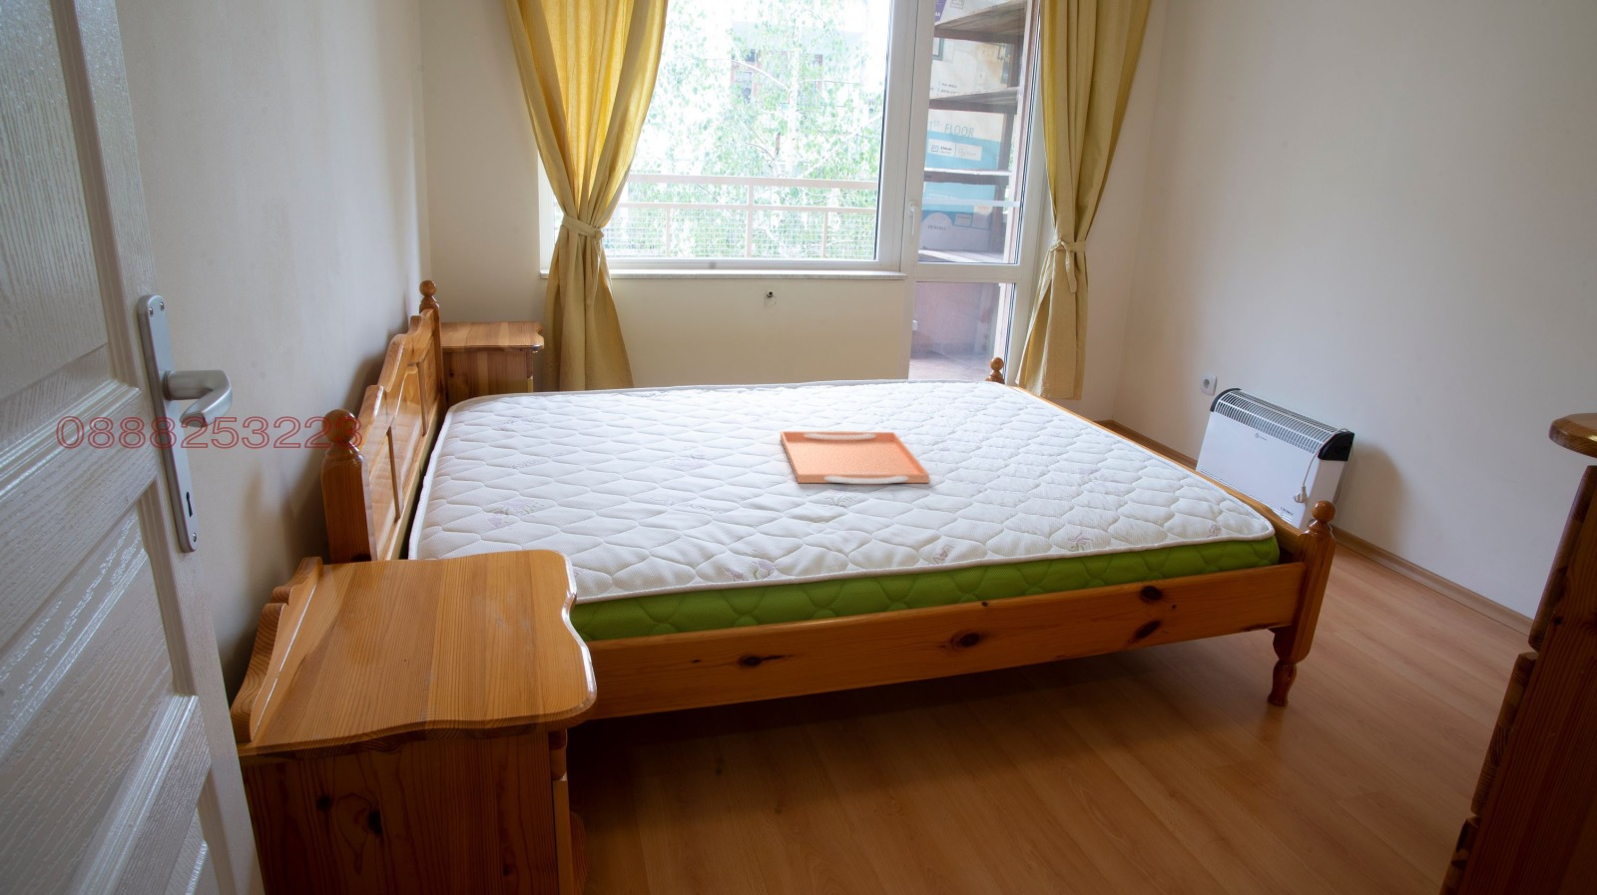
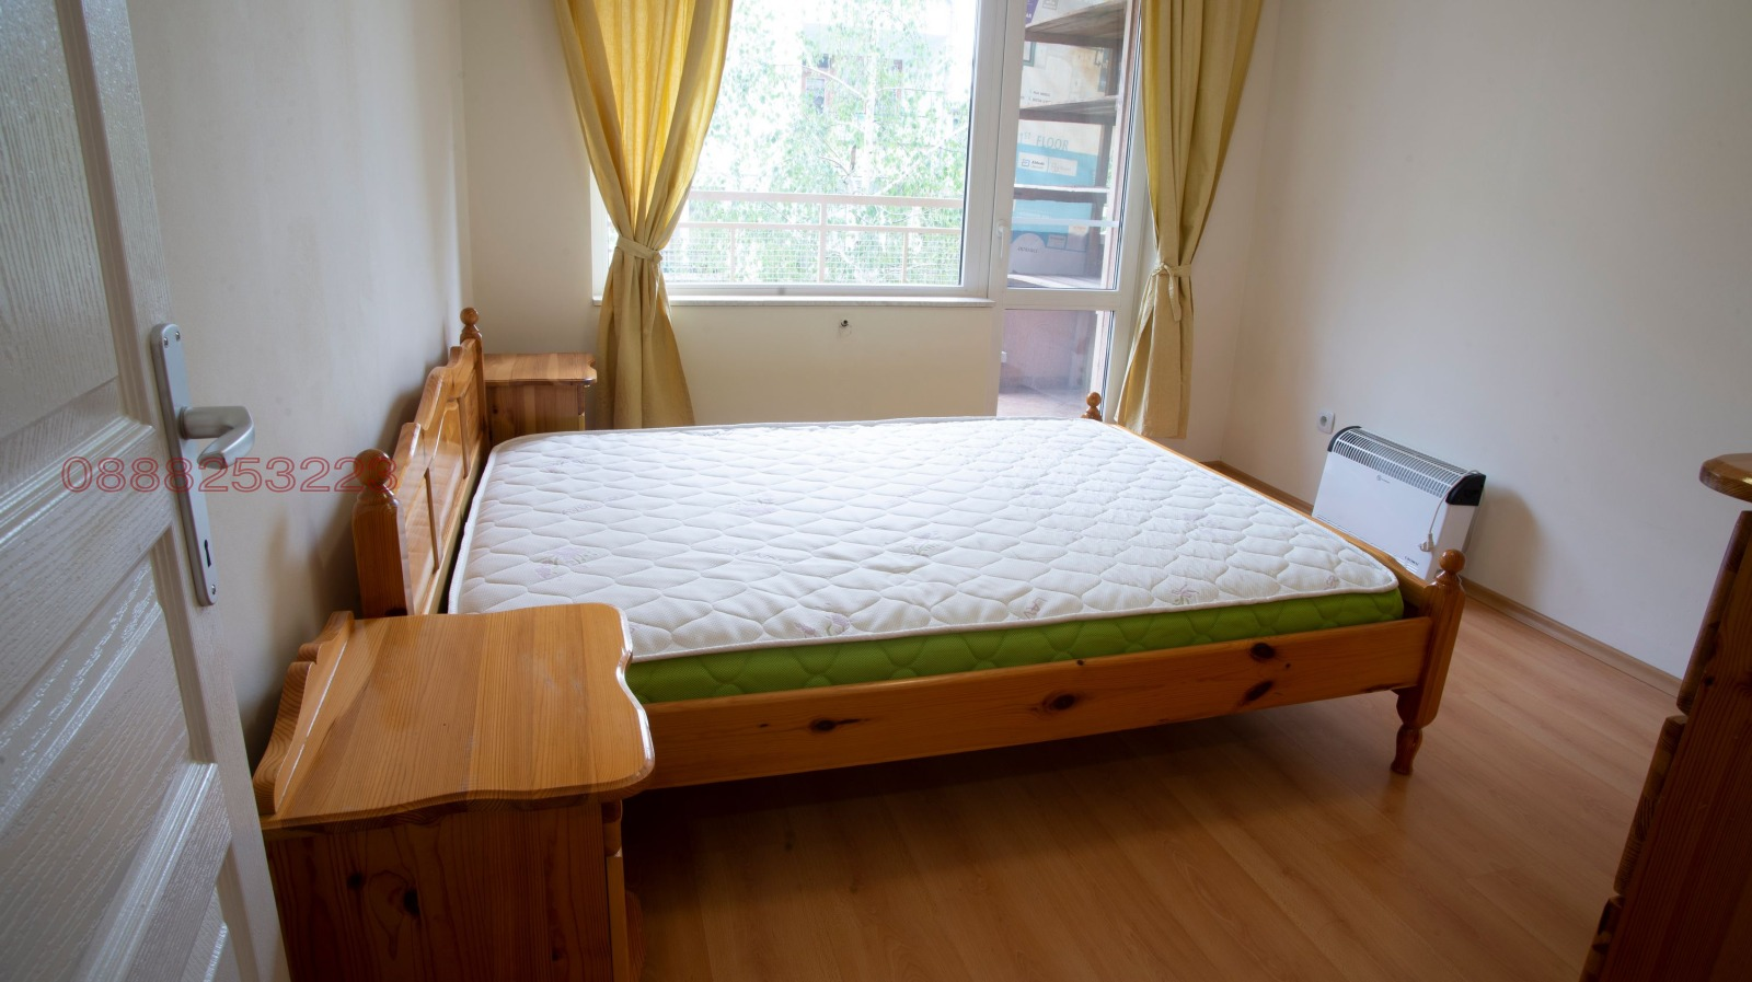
- serving tray (849, 455)
